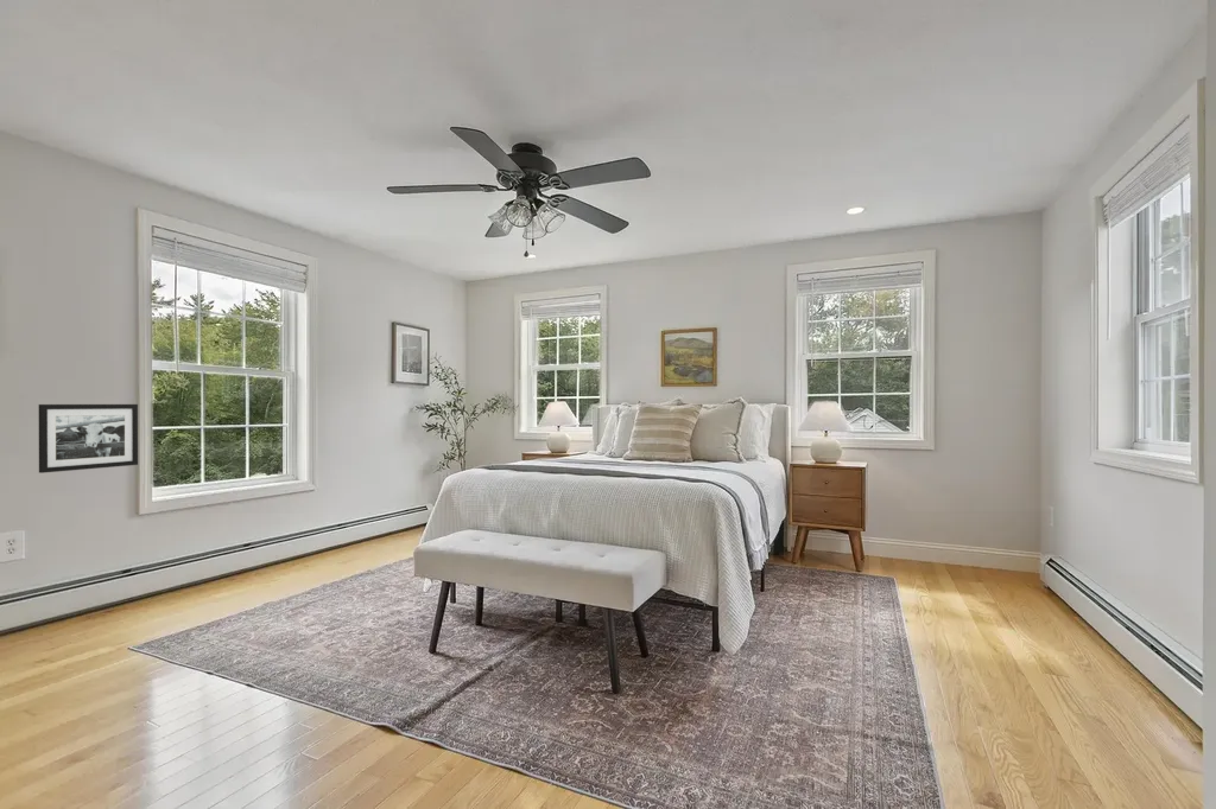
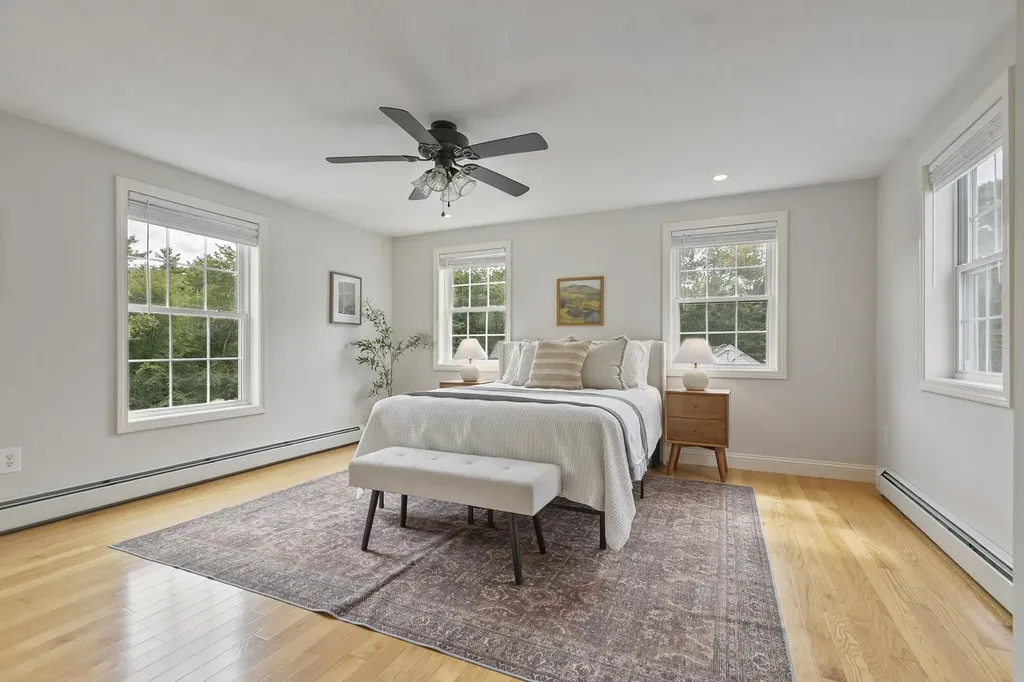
- picture frame (90, 435)
